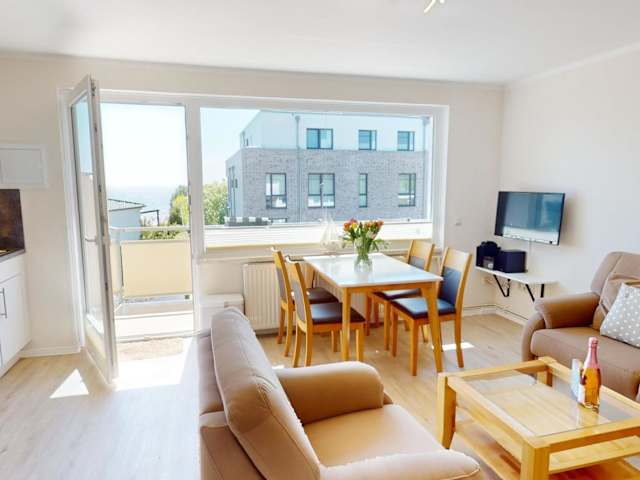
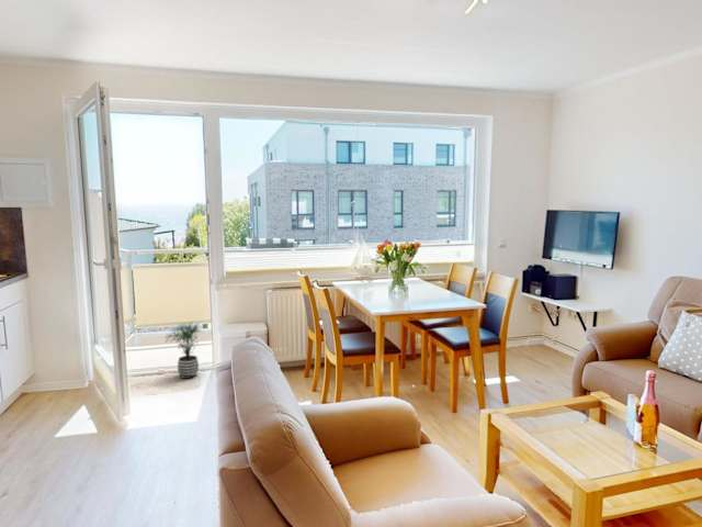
+ potted plant (185, 349)
